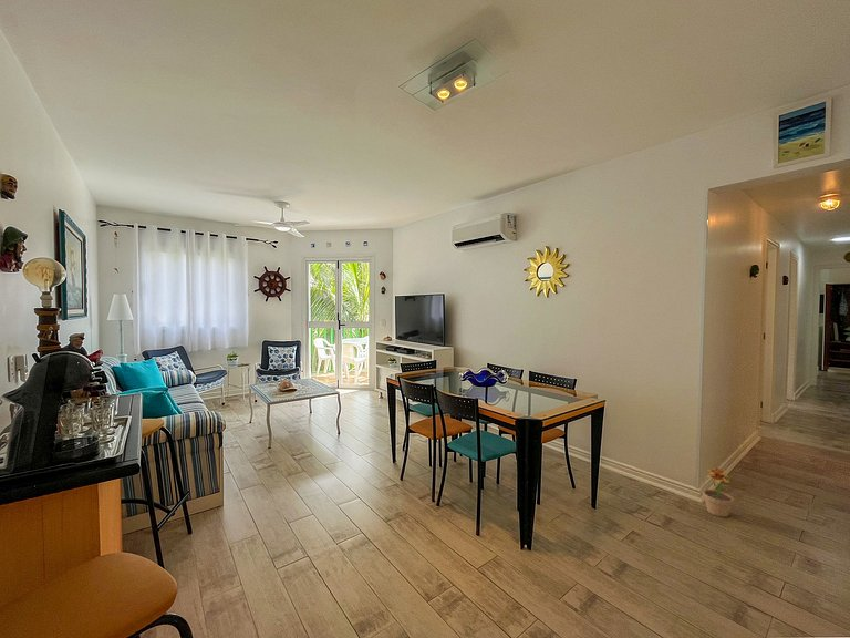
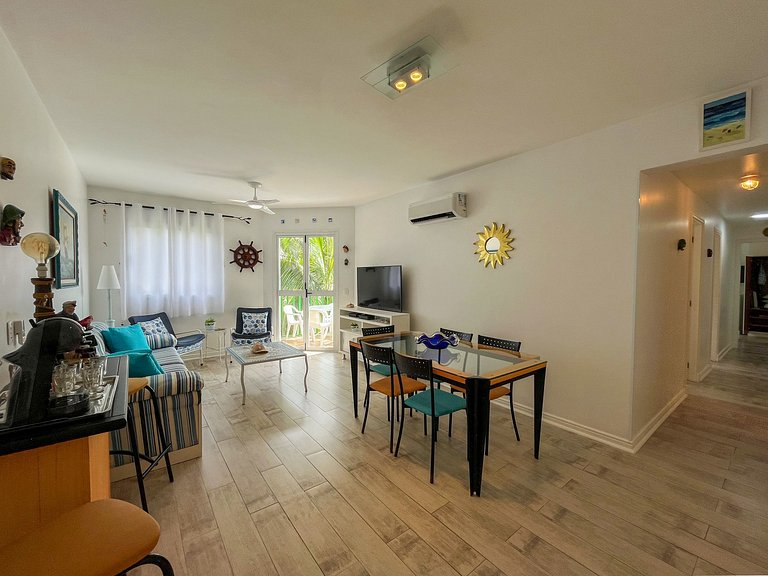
- potted plant (717, 490)
